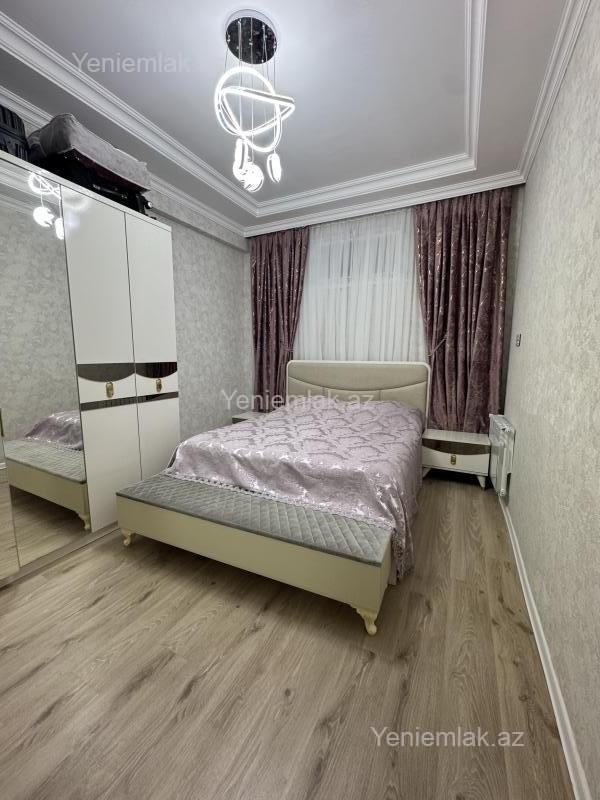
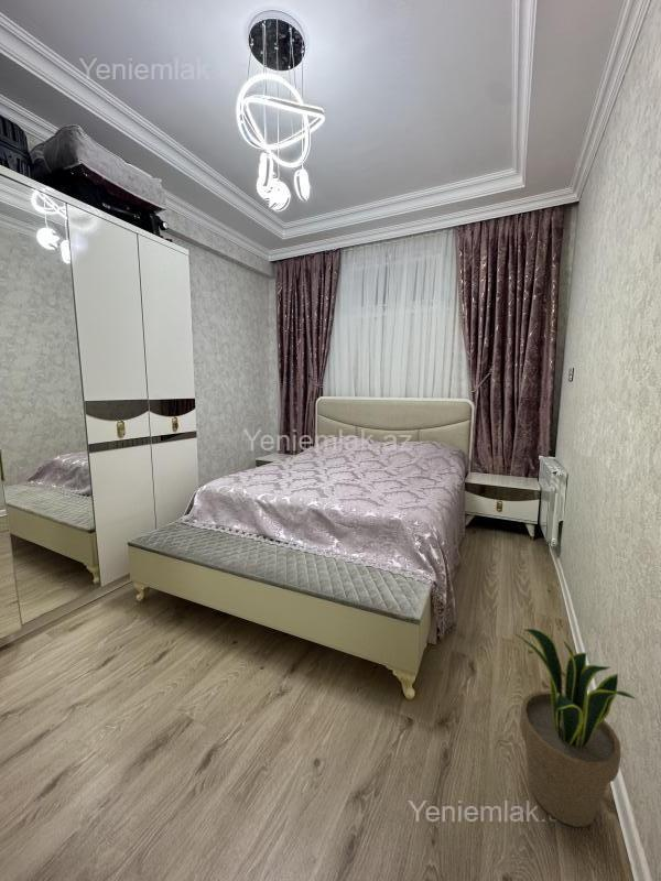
+ potted plant (562, 722)
